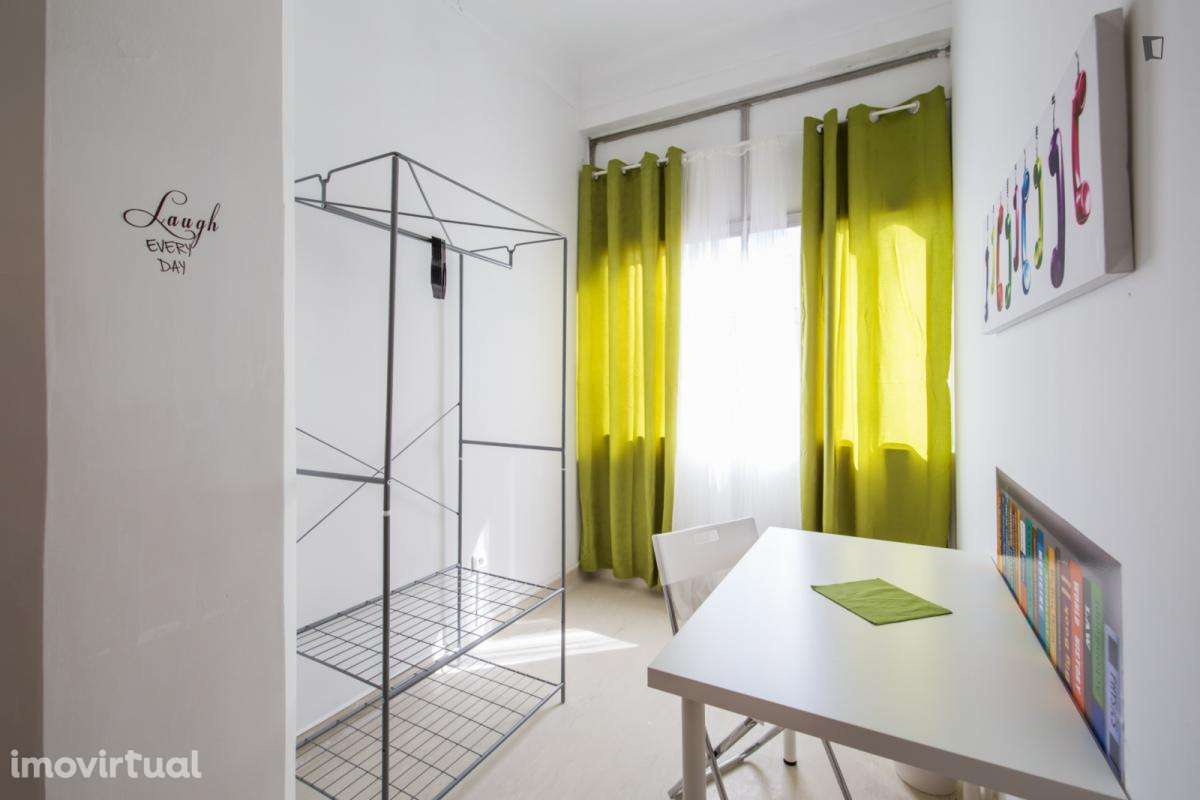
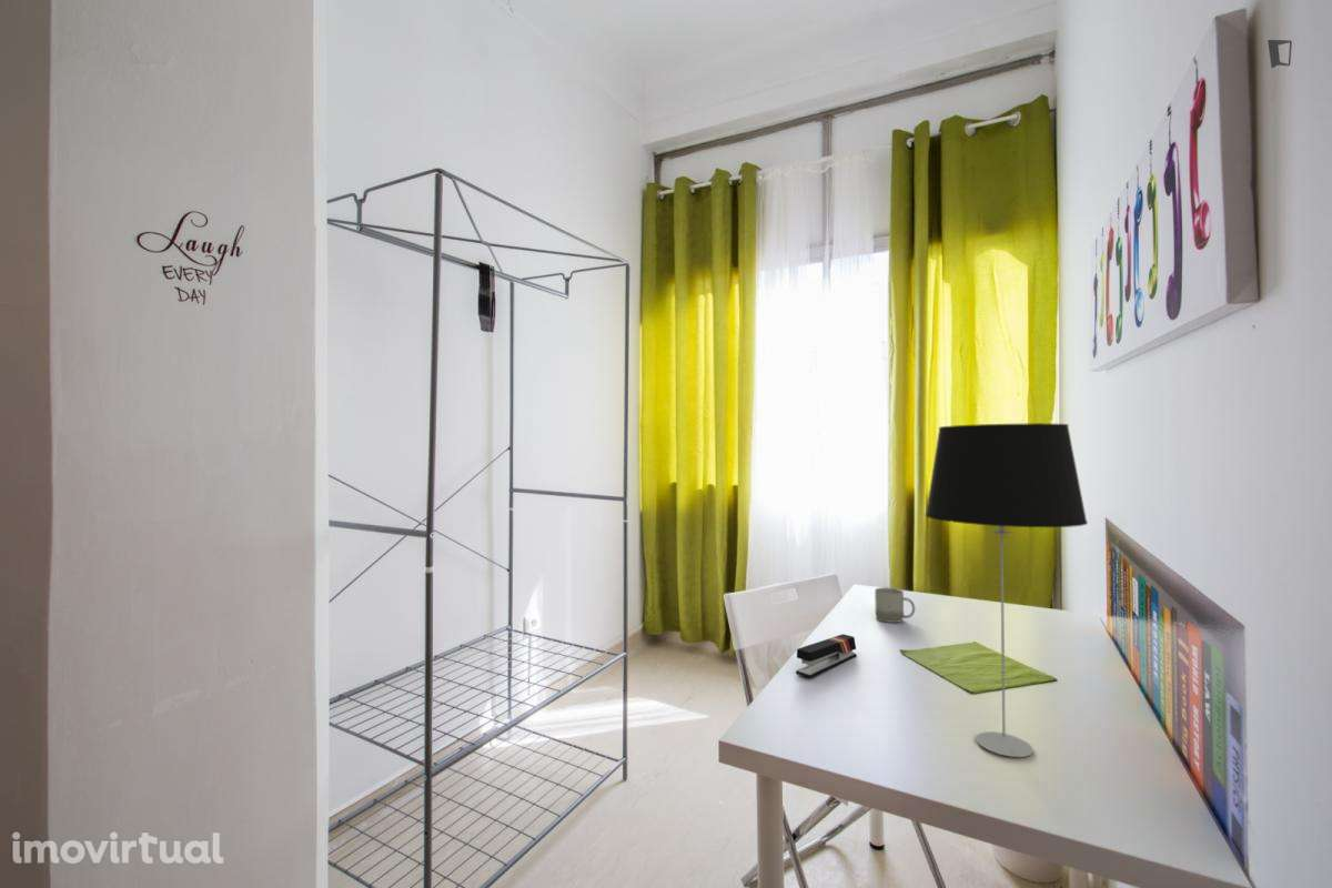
+ stapler (827, 653)
+ table lamp (1001, 584)
+ cup (895, 605)
